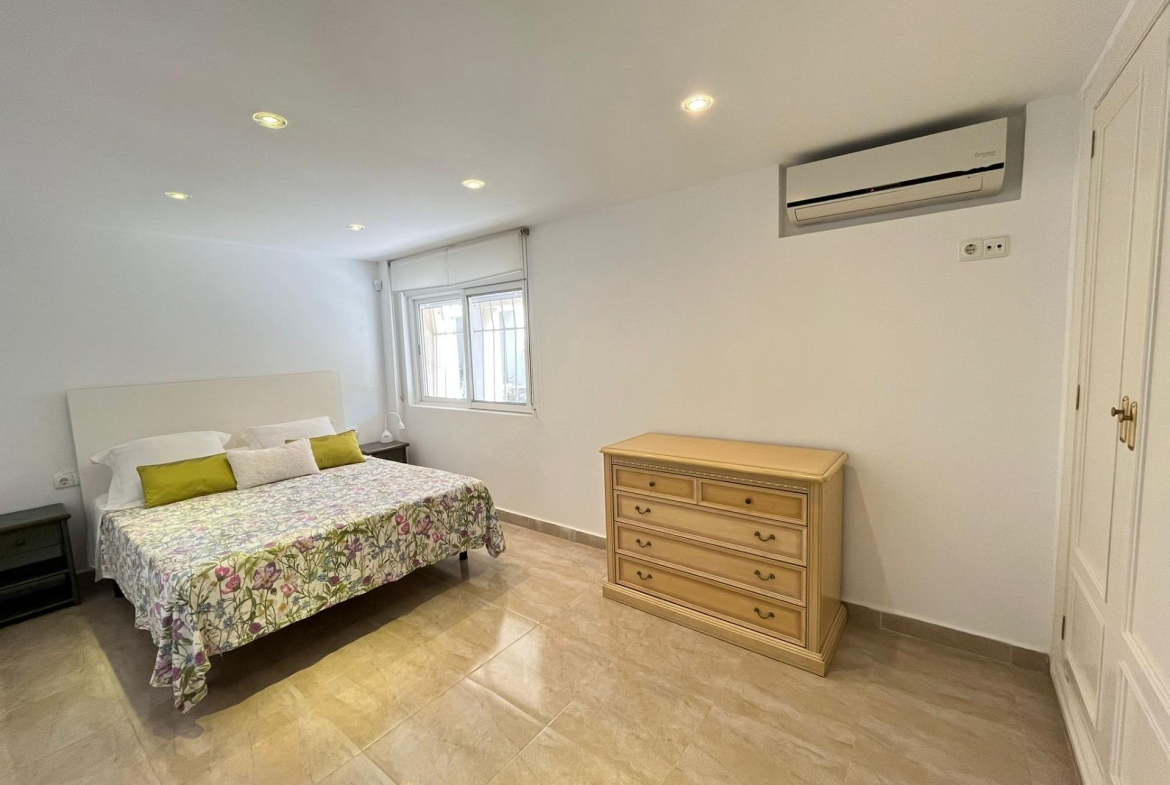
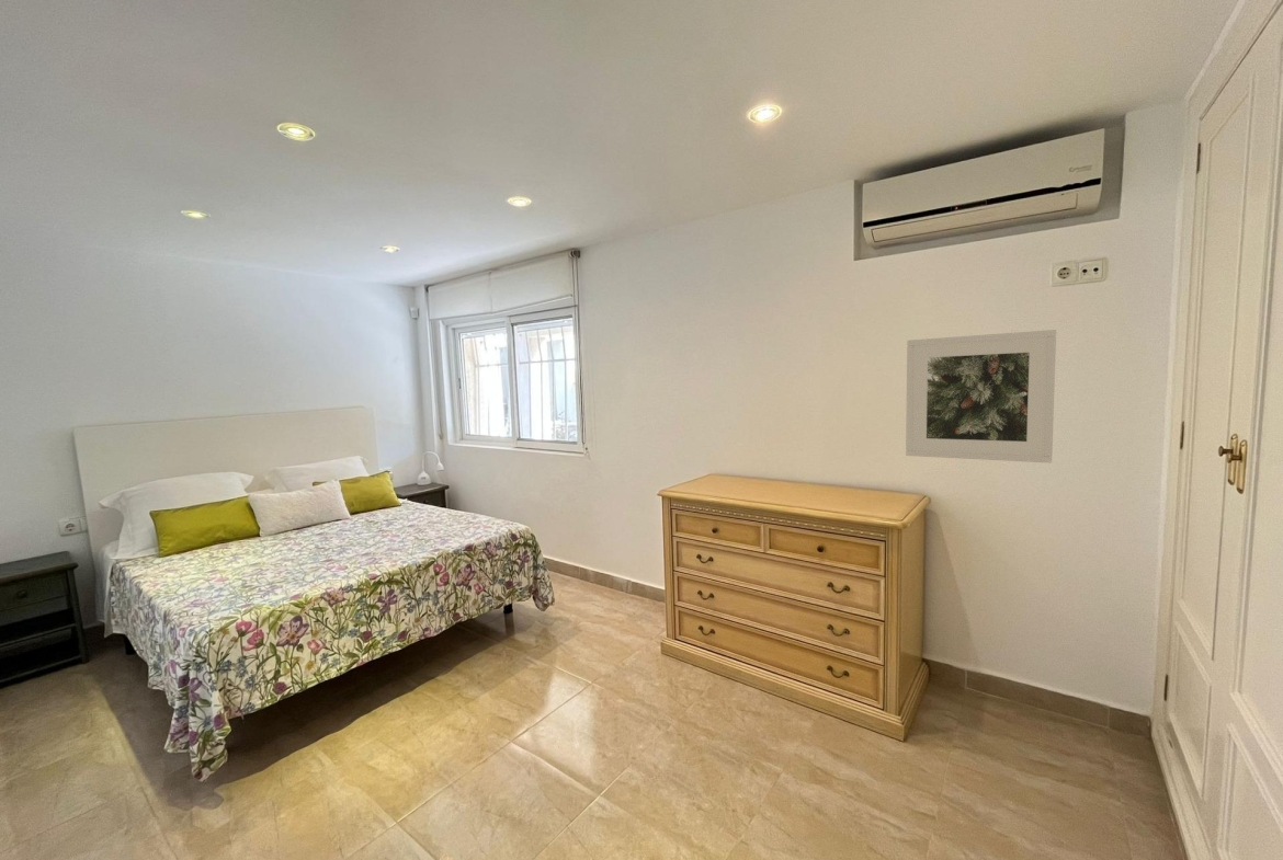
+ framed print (975, 398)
